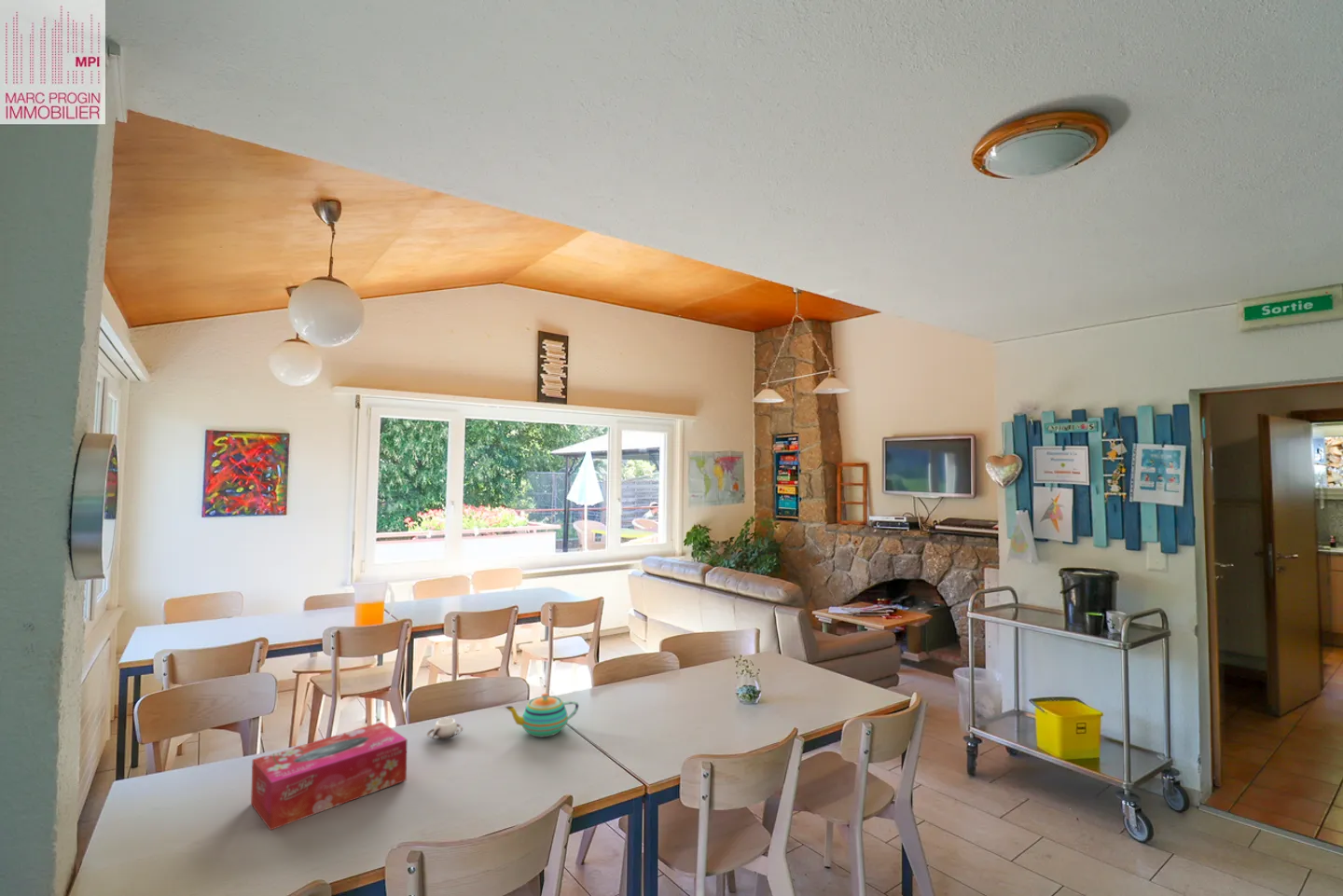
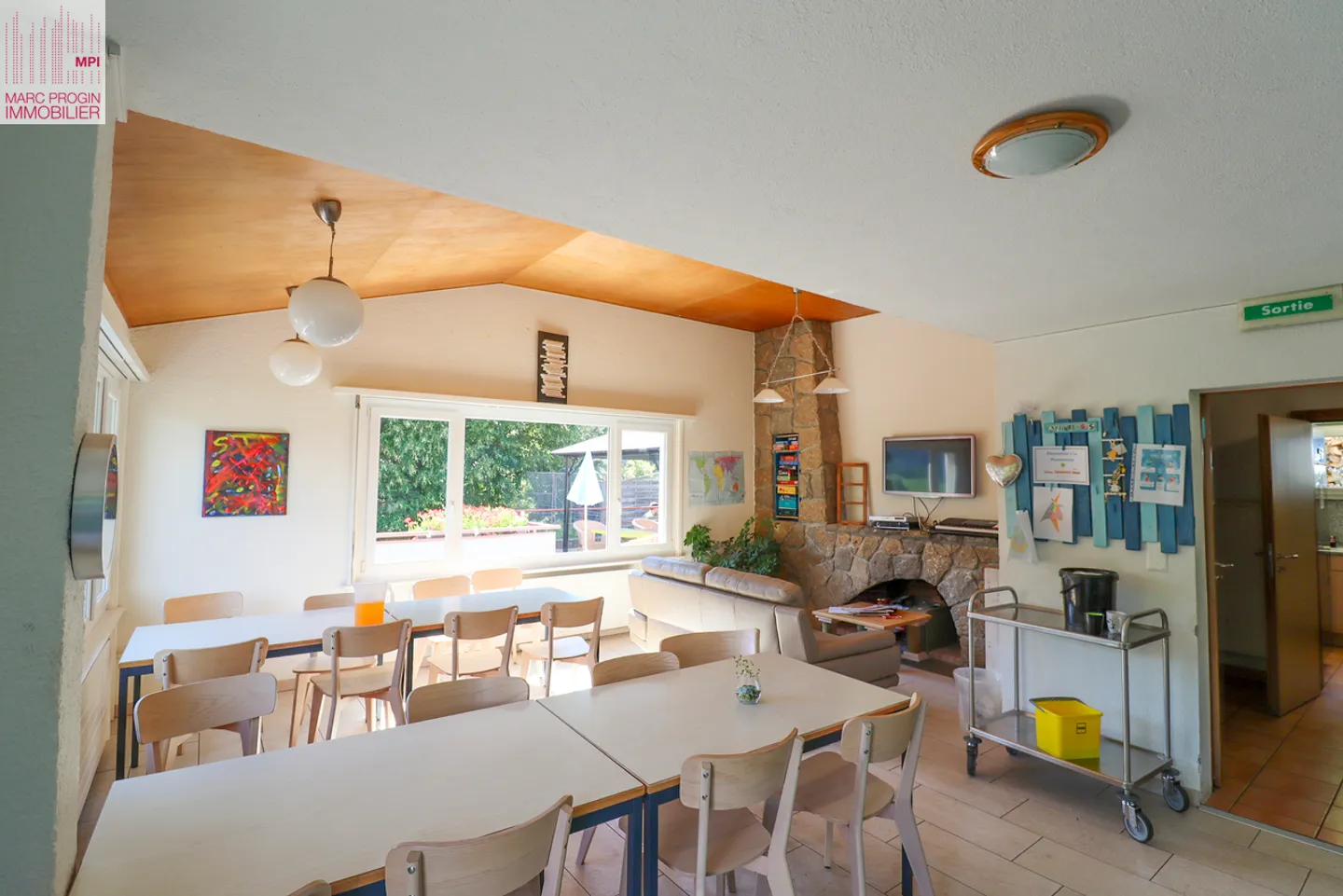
- tissue box (332, 770)
- cup (445, 729)
- teapot (542, 712)
